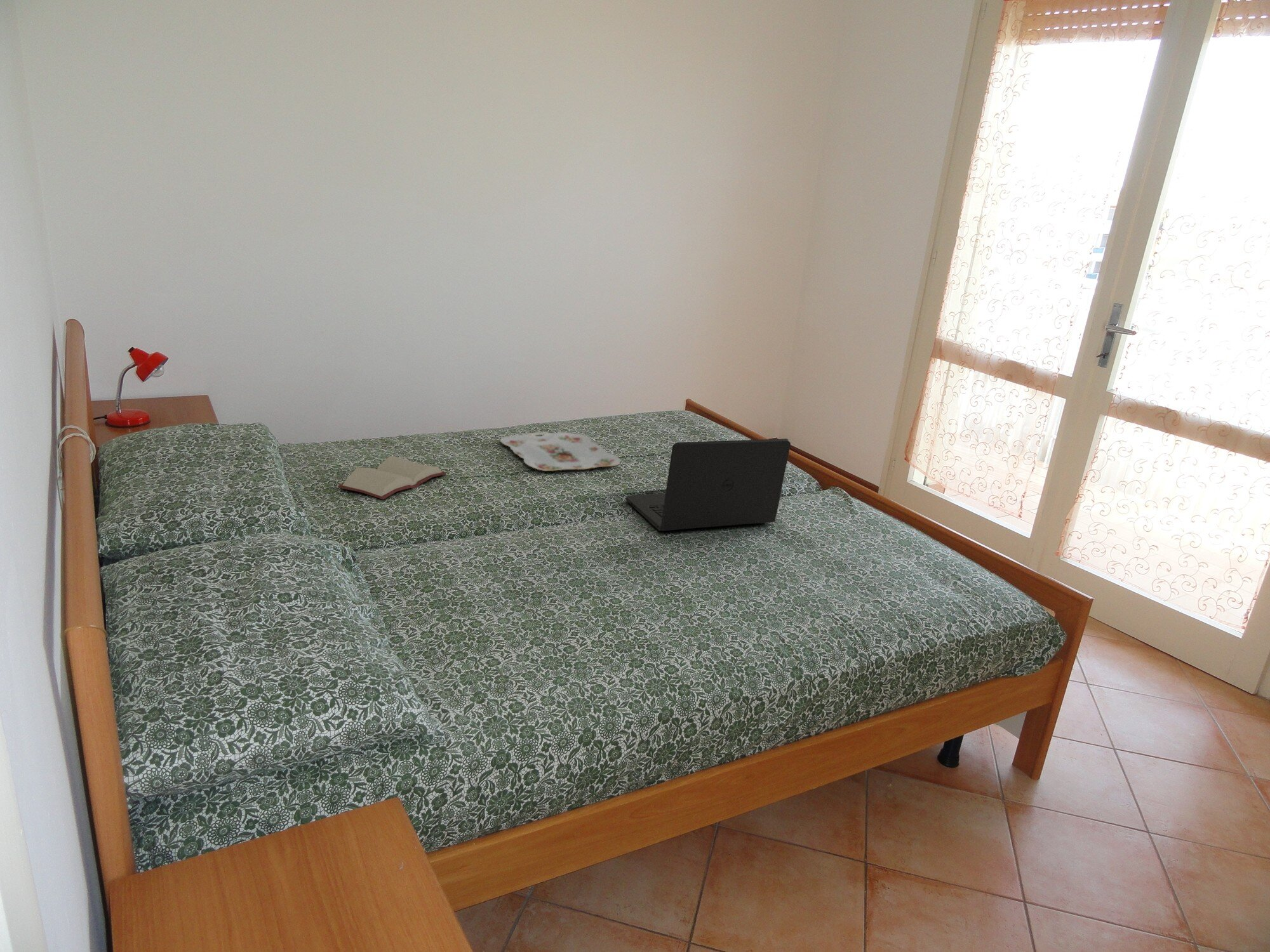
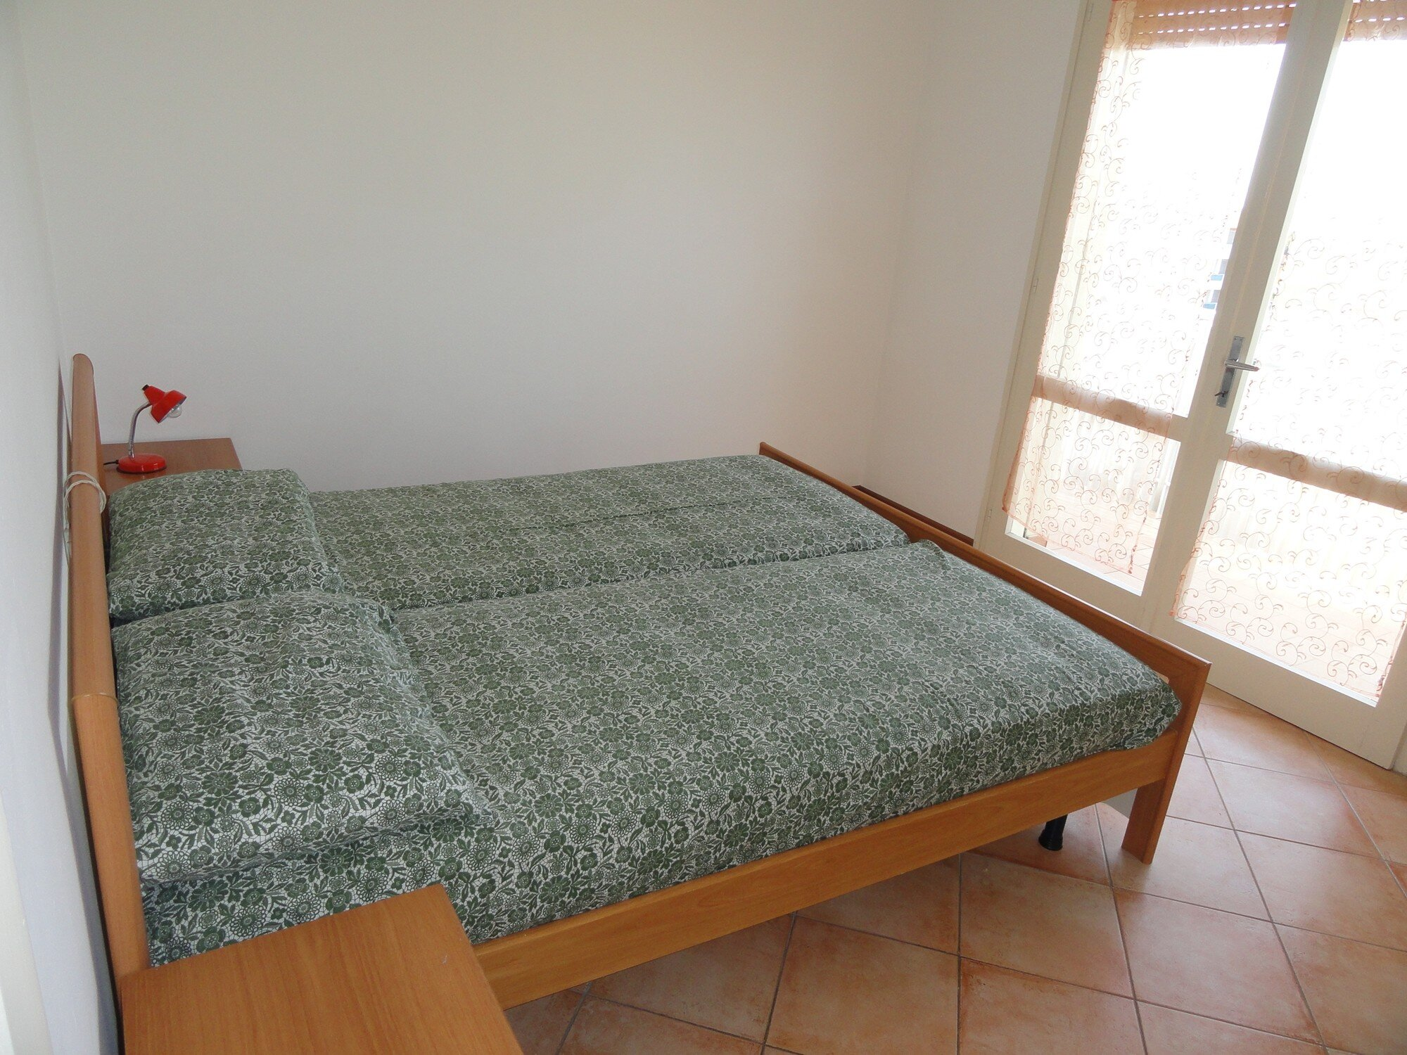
- serving tray (559, 451)
- hardback book (394, 474)
- laptop (705, 471)
